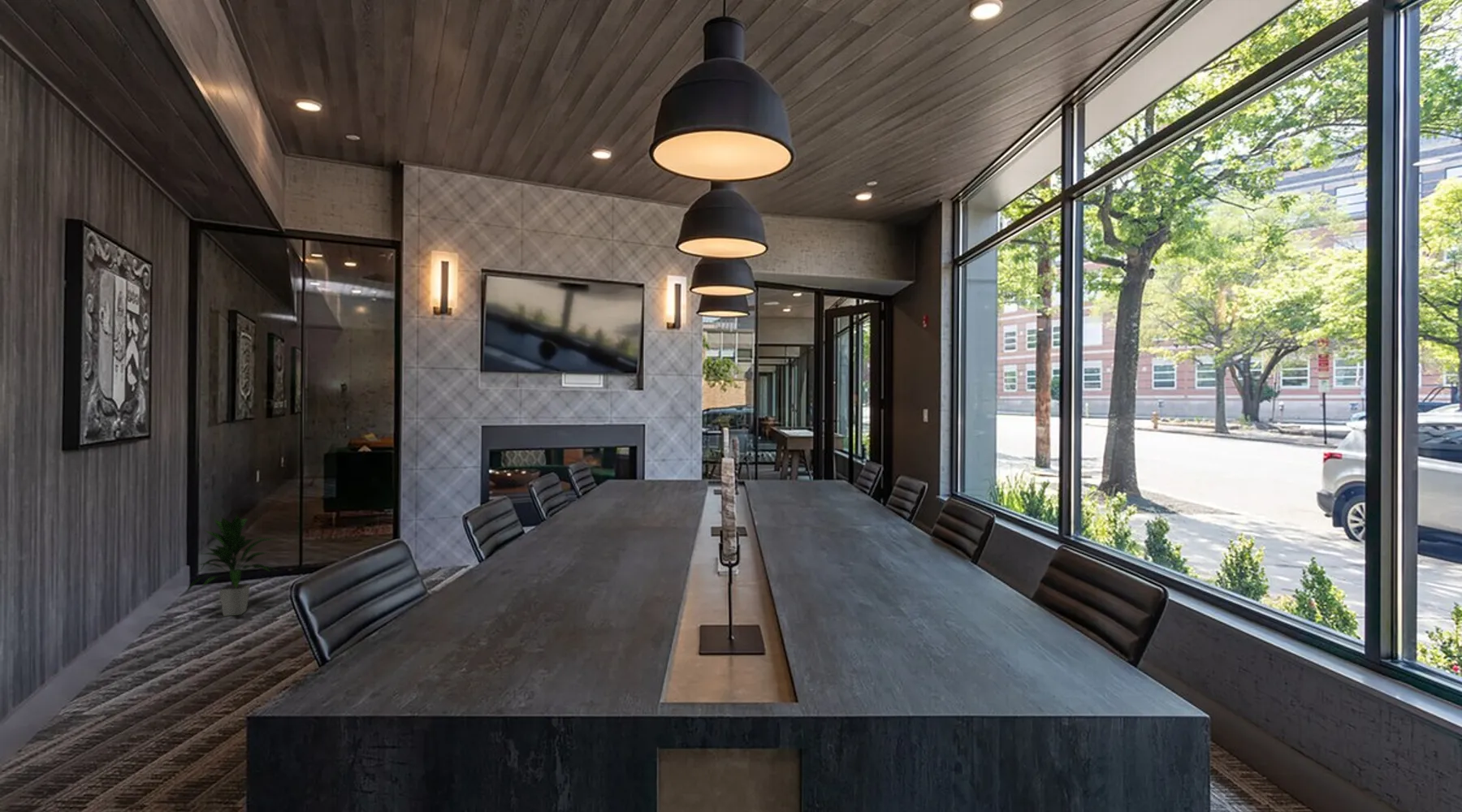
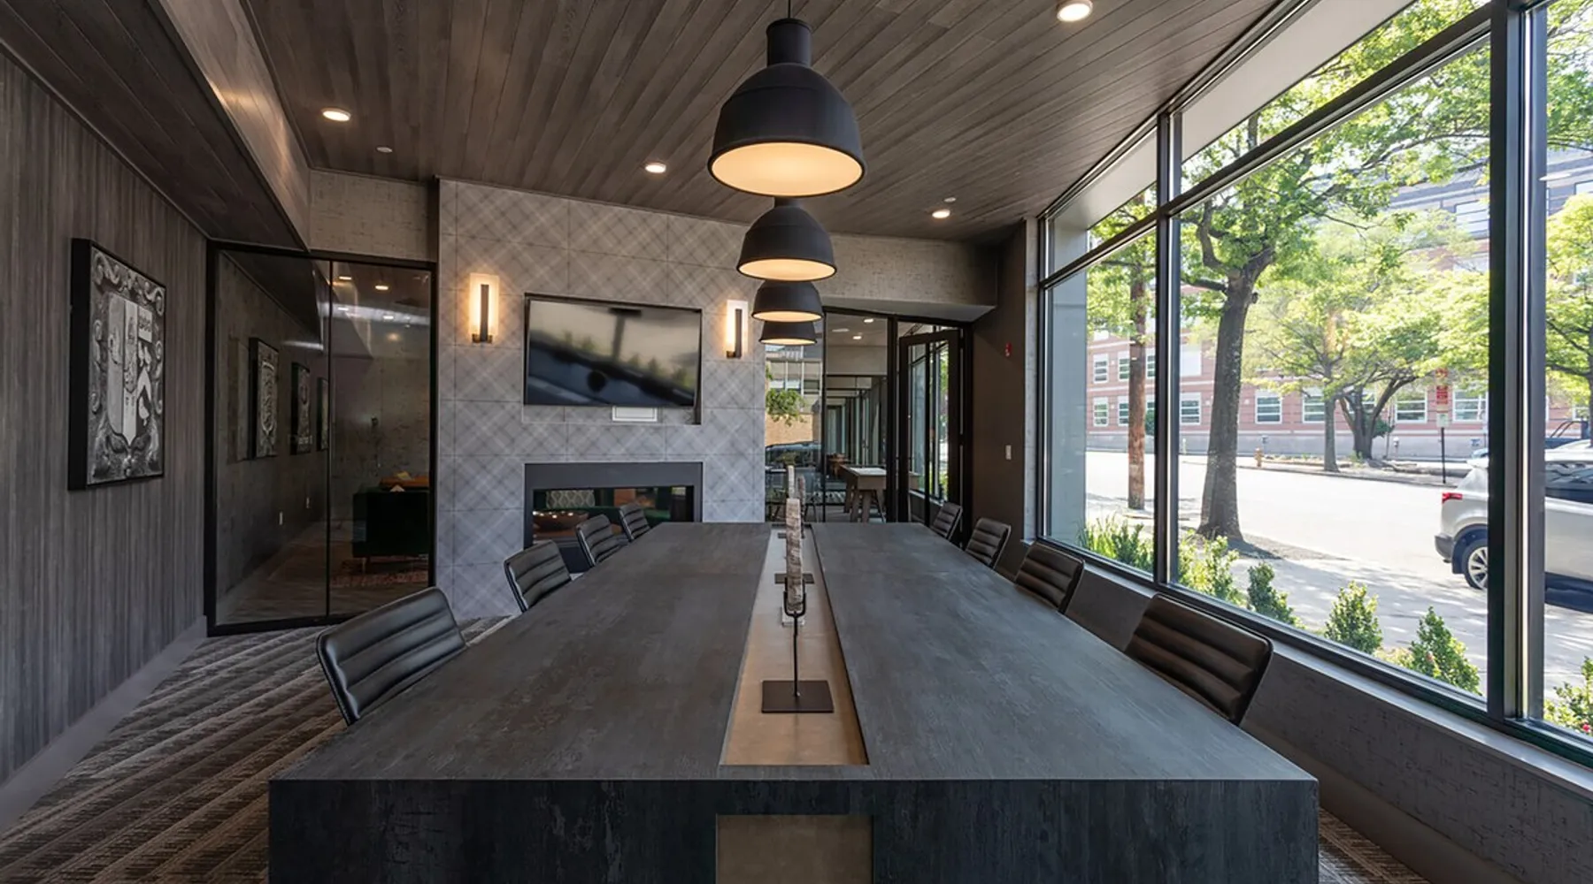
- indoor plant (231, 563)
